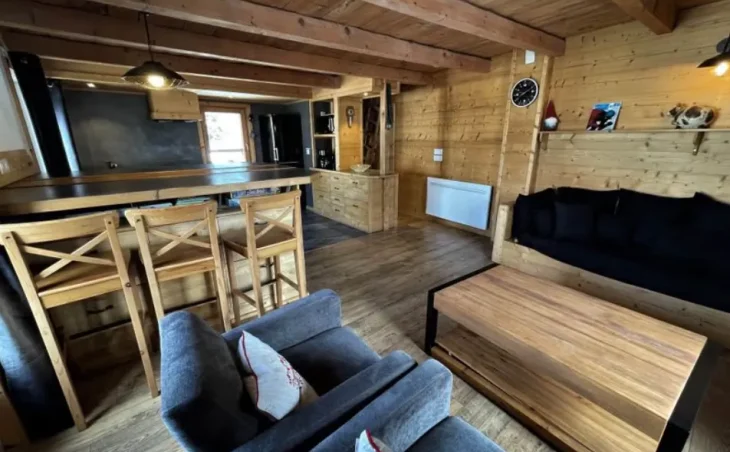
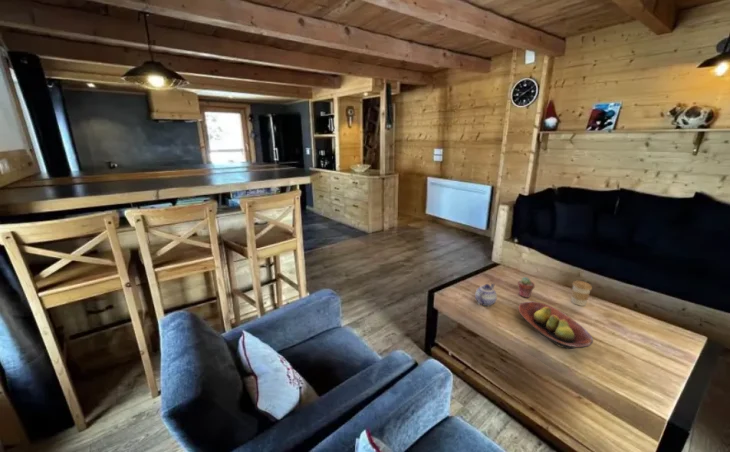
+ teapot (486, 293)
+ coffee cup (580, 292)
+ fruit bowl (552, 322)
+ potted succulent (525, 286)
